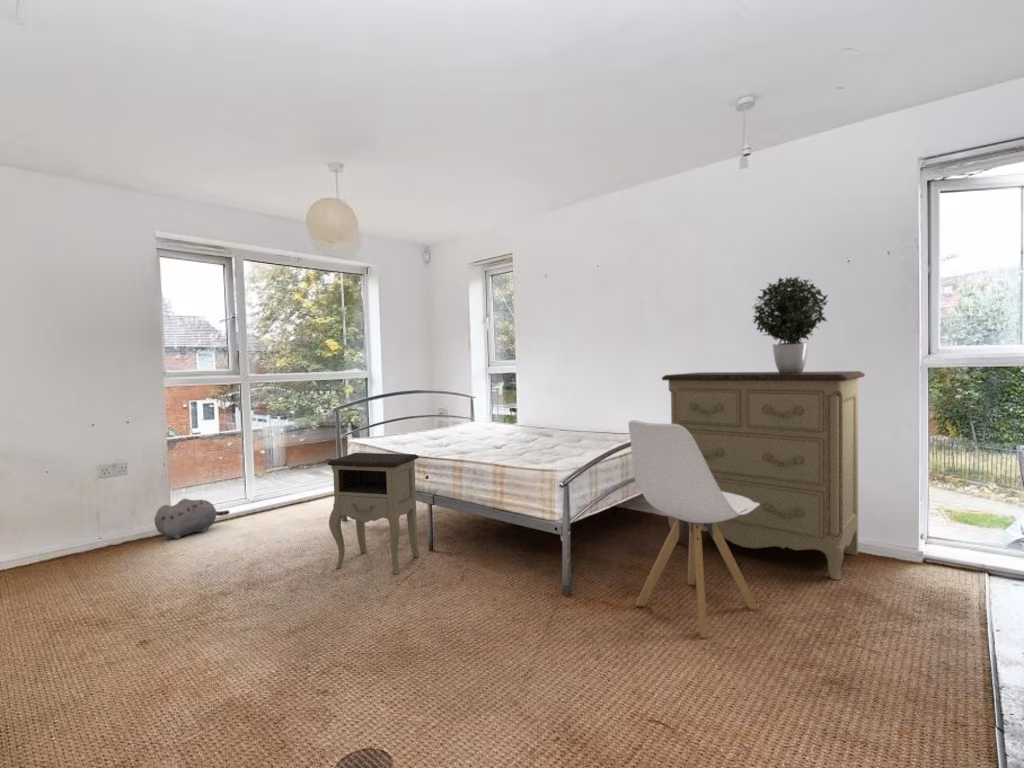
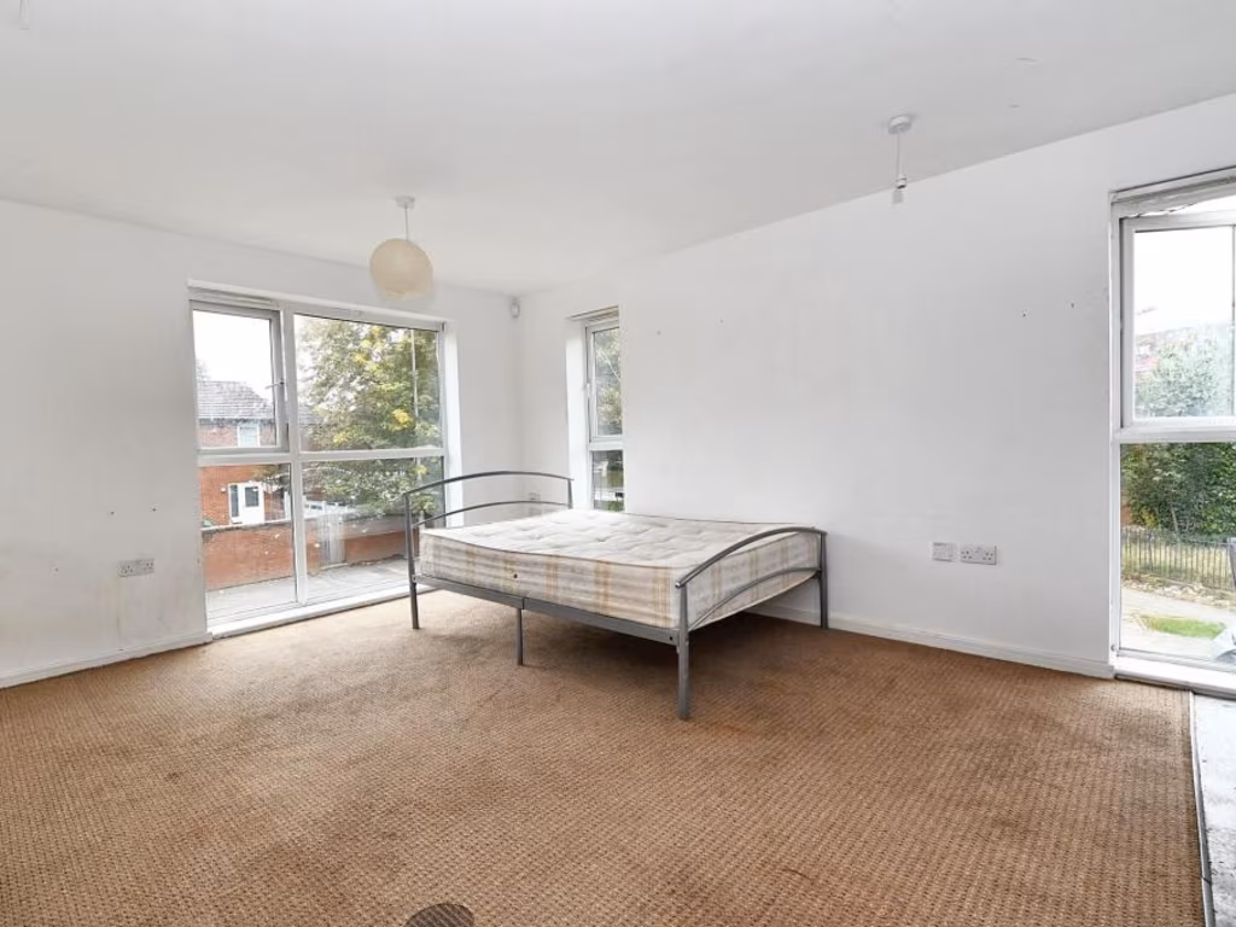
- plush toy (192, 514)
- dresser (757, 461)
- bar stool (692, 513)
- potted plant (791, 325)
- nightstand (375, 510)
